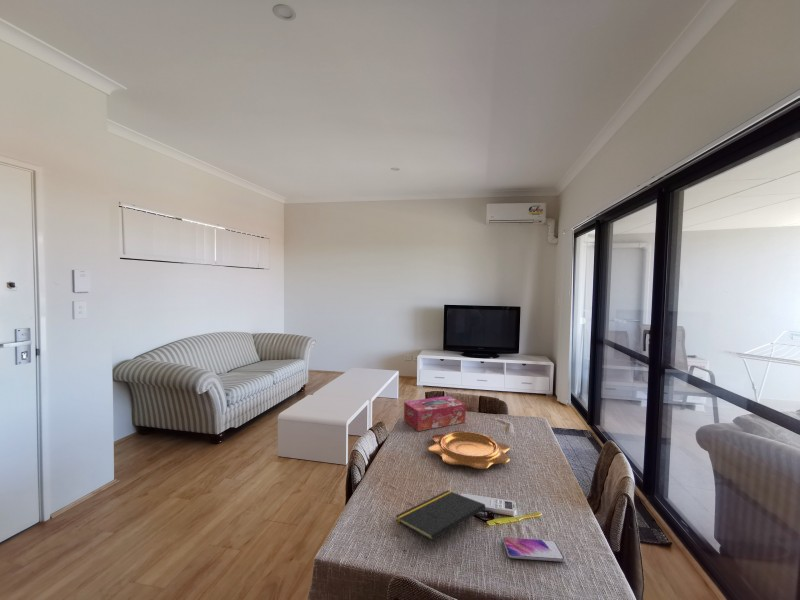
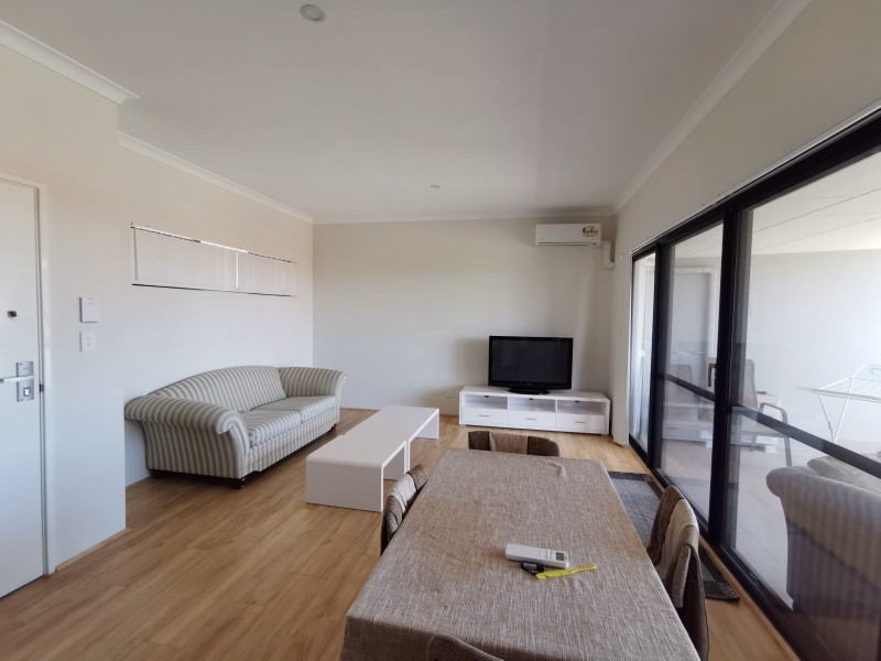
- tissue box (434, 412)
- smartphone (532, 549)
- decorative bowl (468, 447)
- notepad (440, 512)
